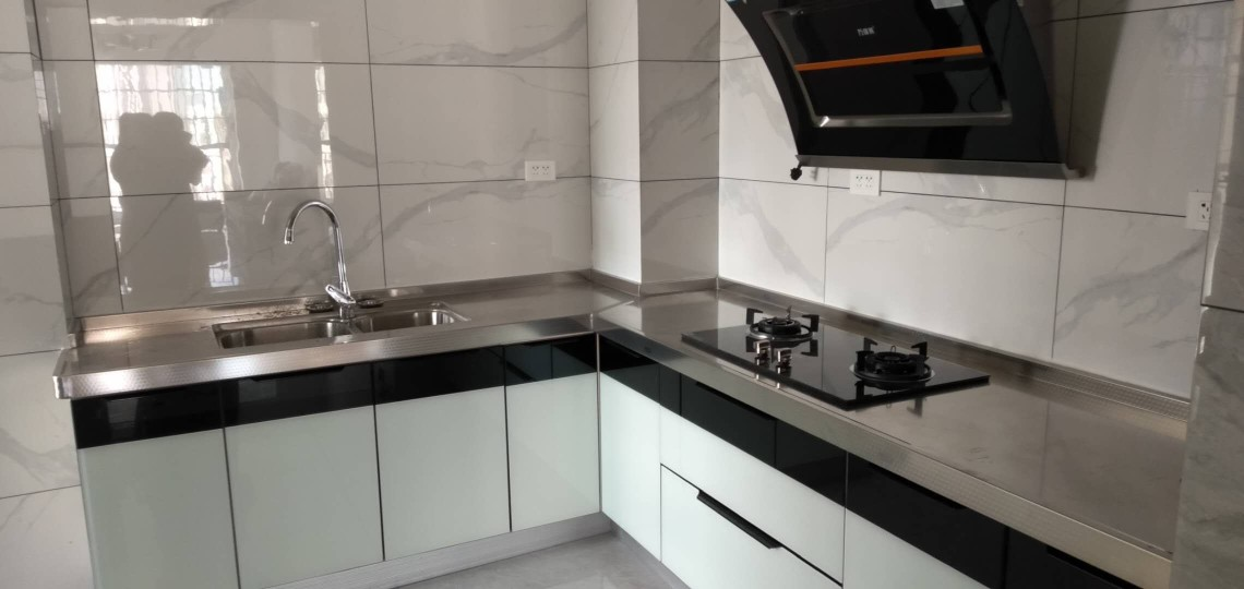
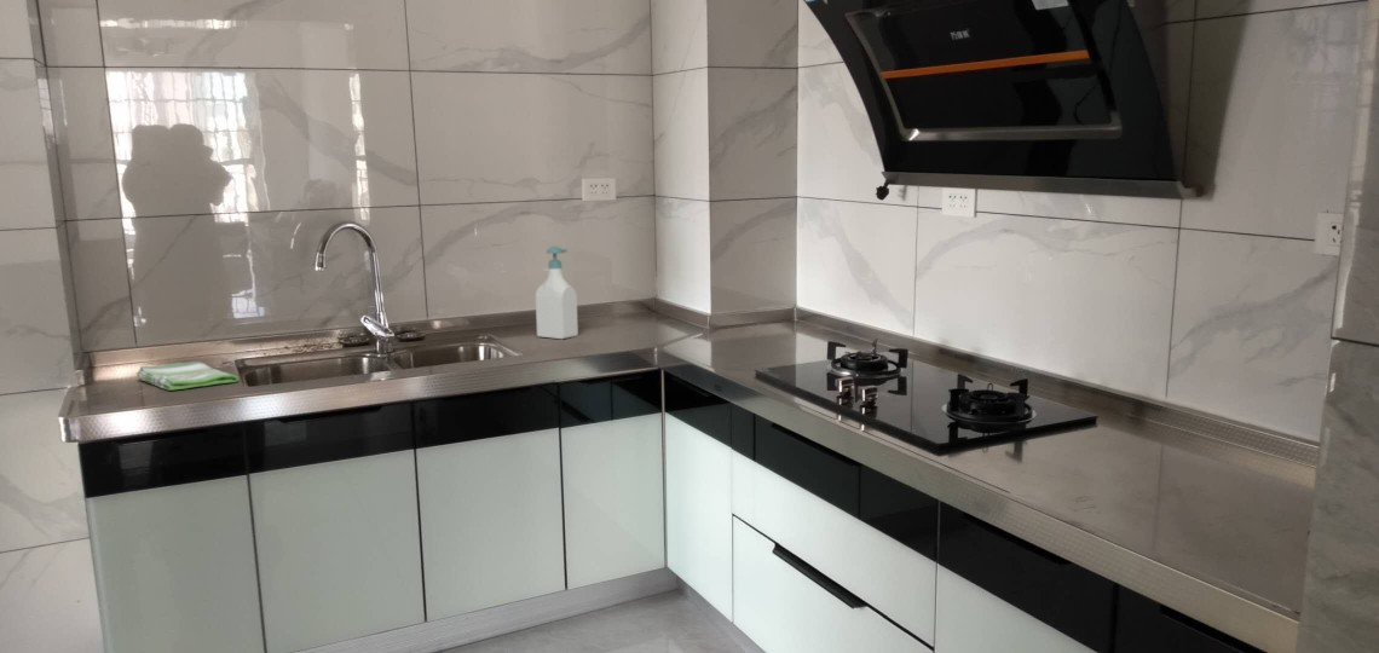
+ dish towel (187, 374)
+ soap bottle (558, 290)
